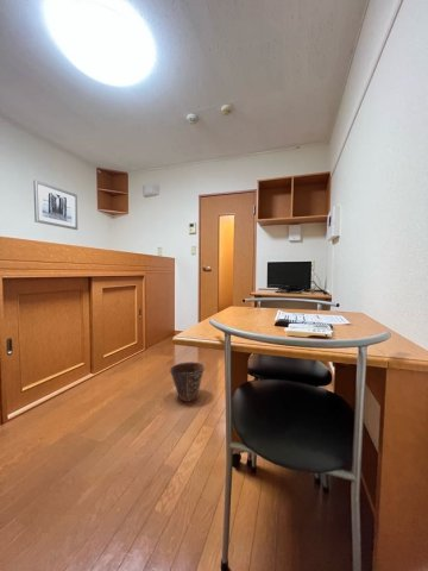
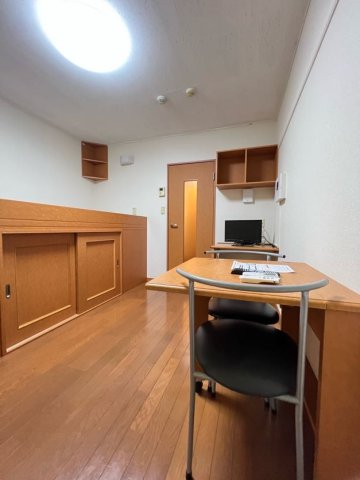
- wall art (57, 207)
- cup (187, 382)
